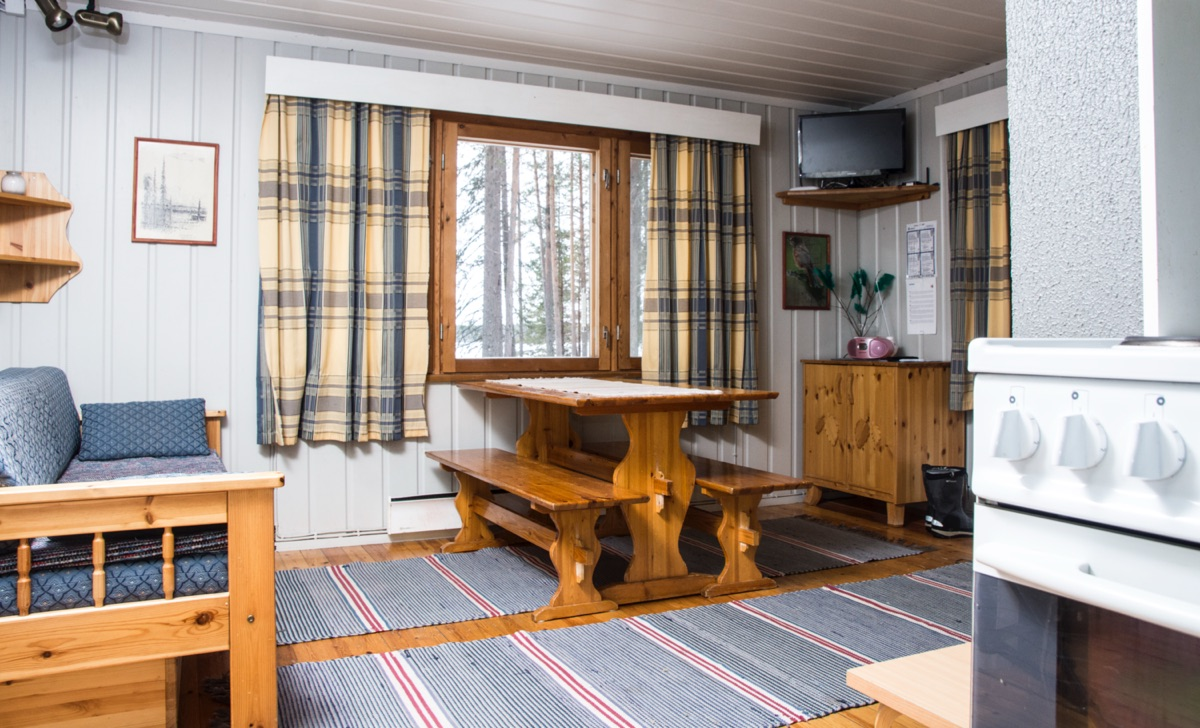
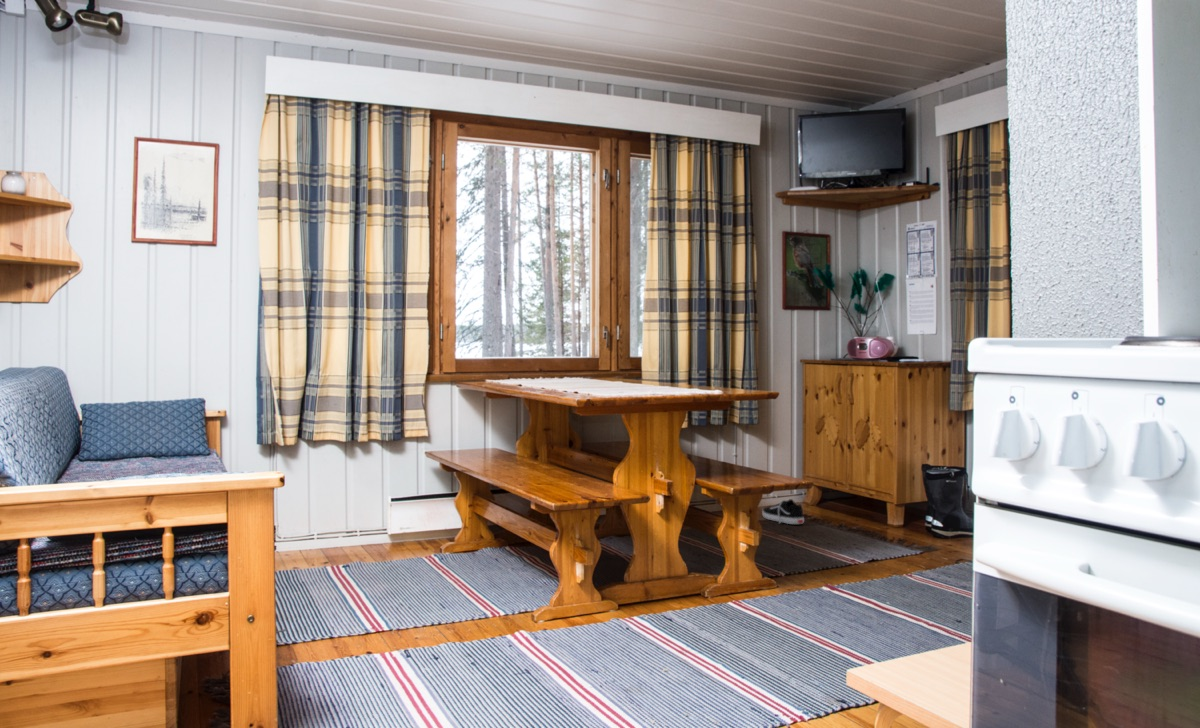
+ shoe (783, 508)
